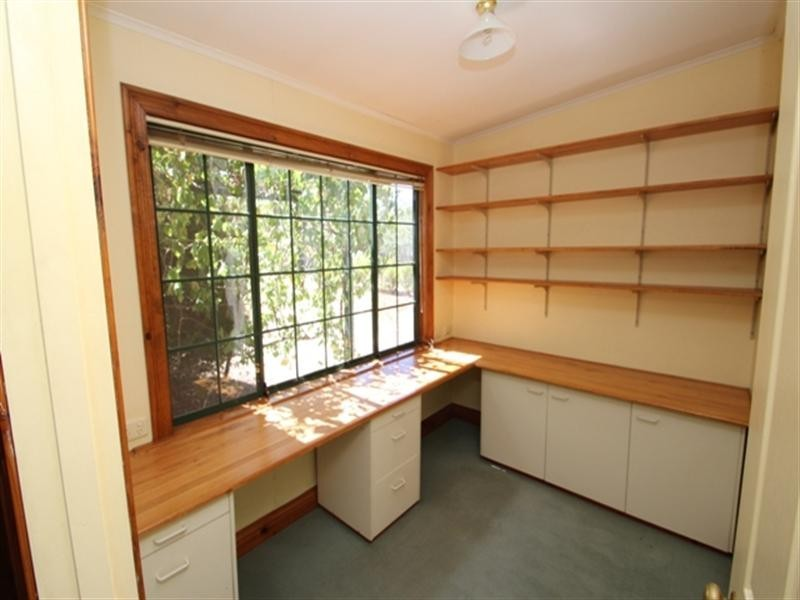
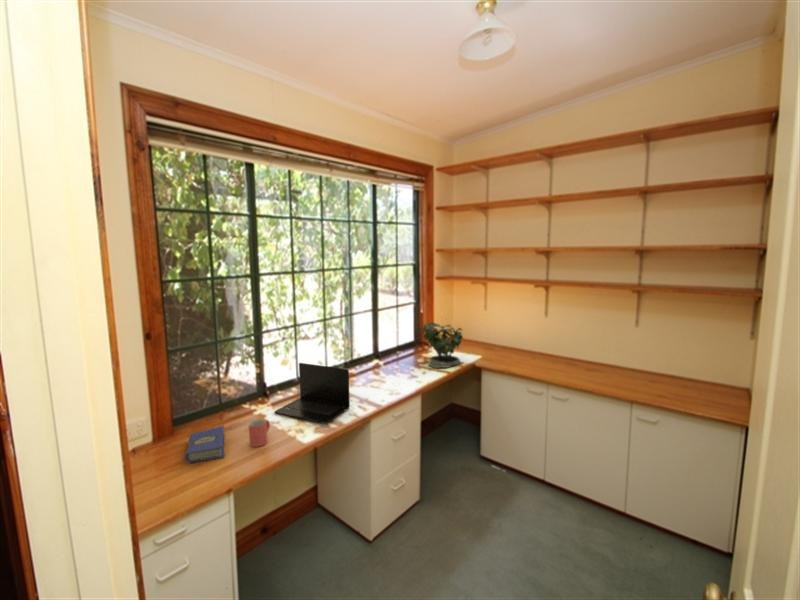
+ mug (260, 430)
+ laptop (311, 391)
+ potted plant (441, 341)
+ hardcover book (206, 443)
